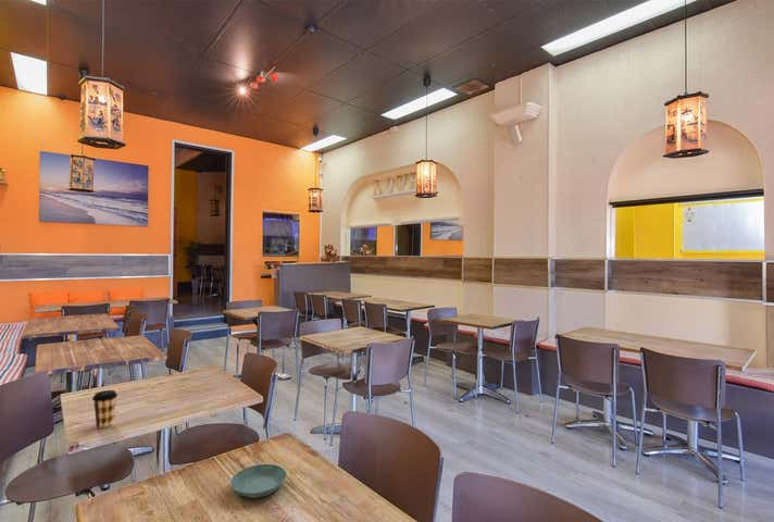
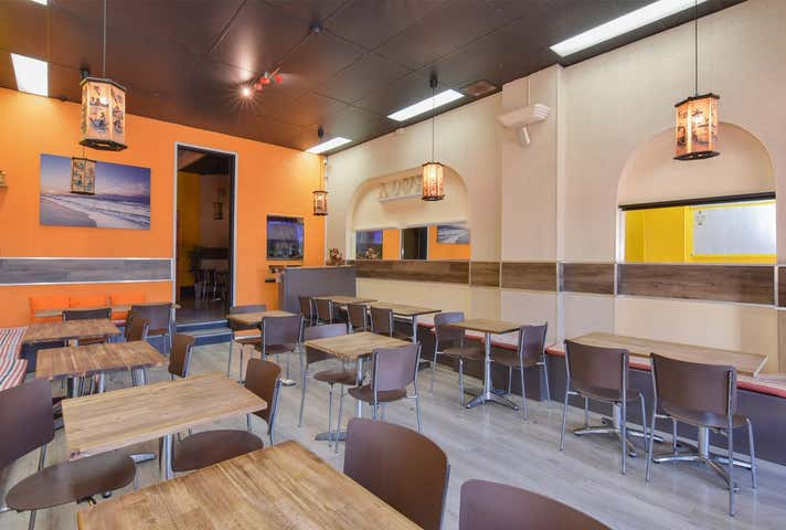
- coffee cup (104, 408)
- saucer (259, 482)
